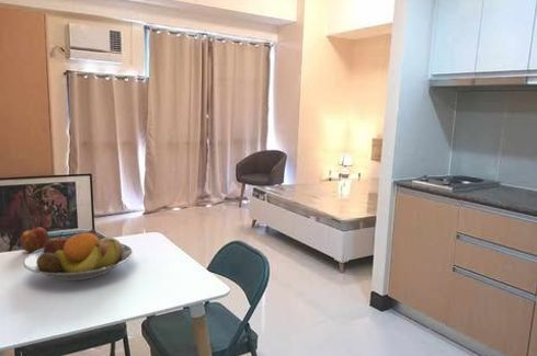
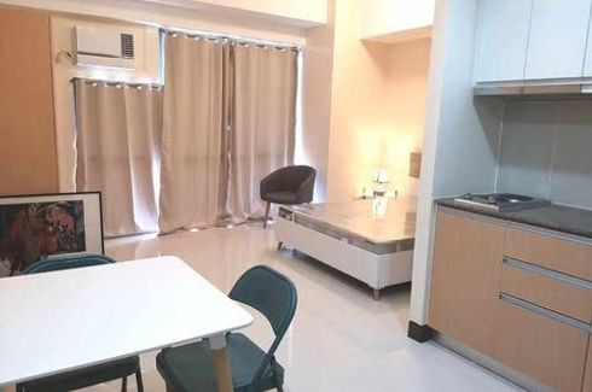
- fruit bowl (80, 251)
- apple (34, 239)
